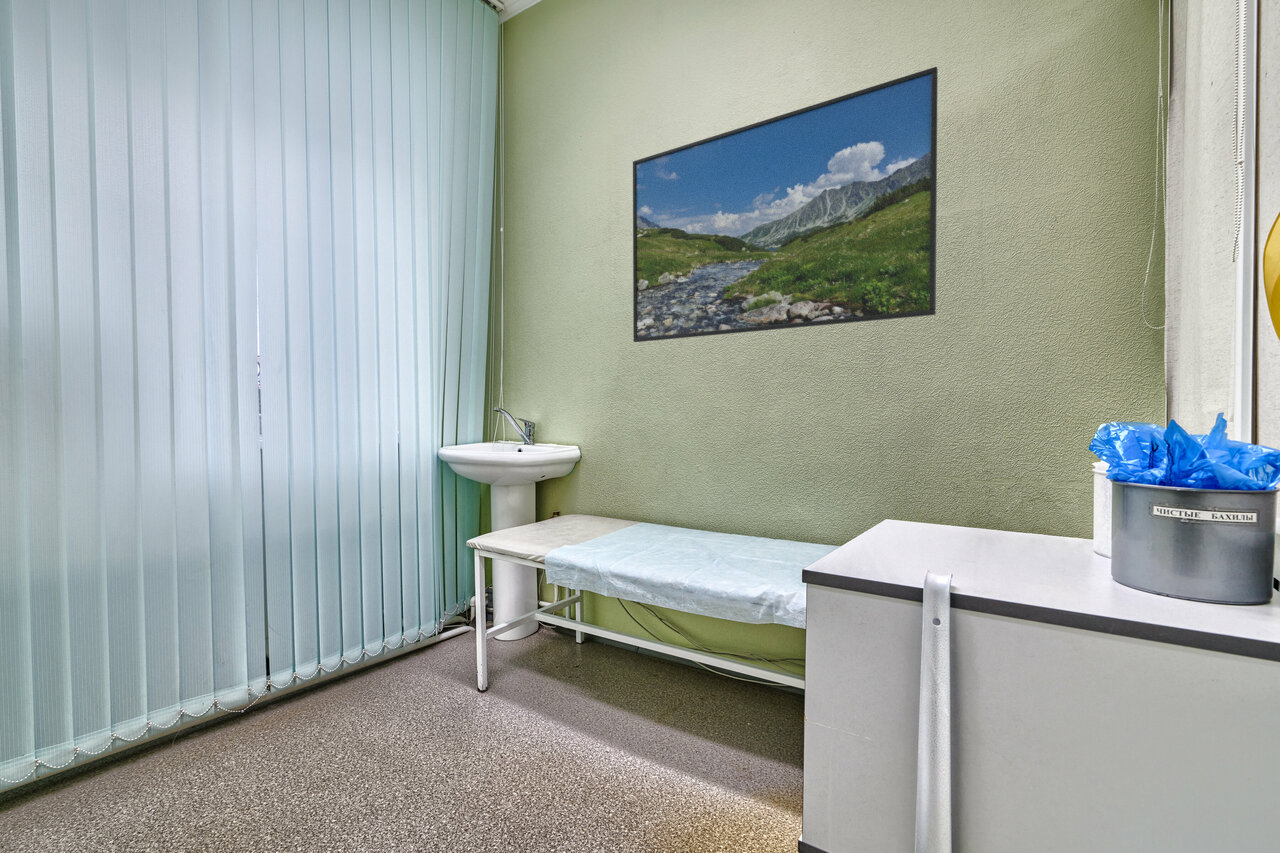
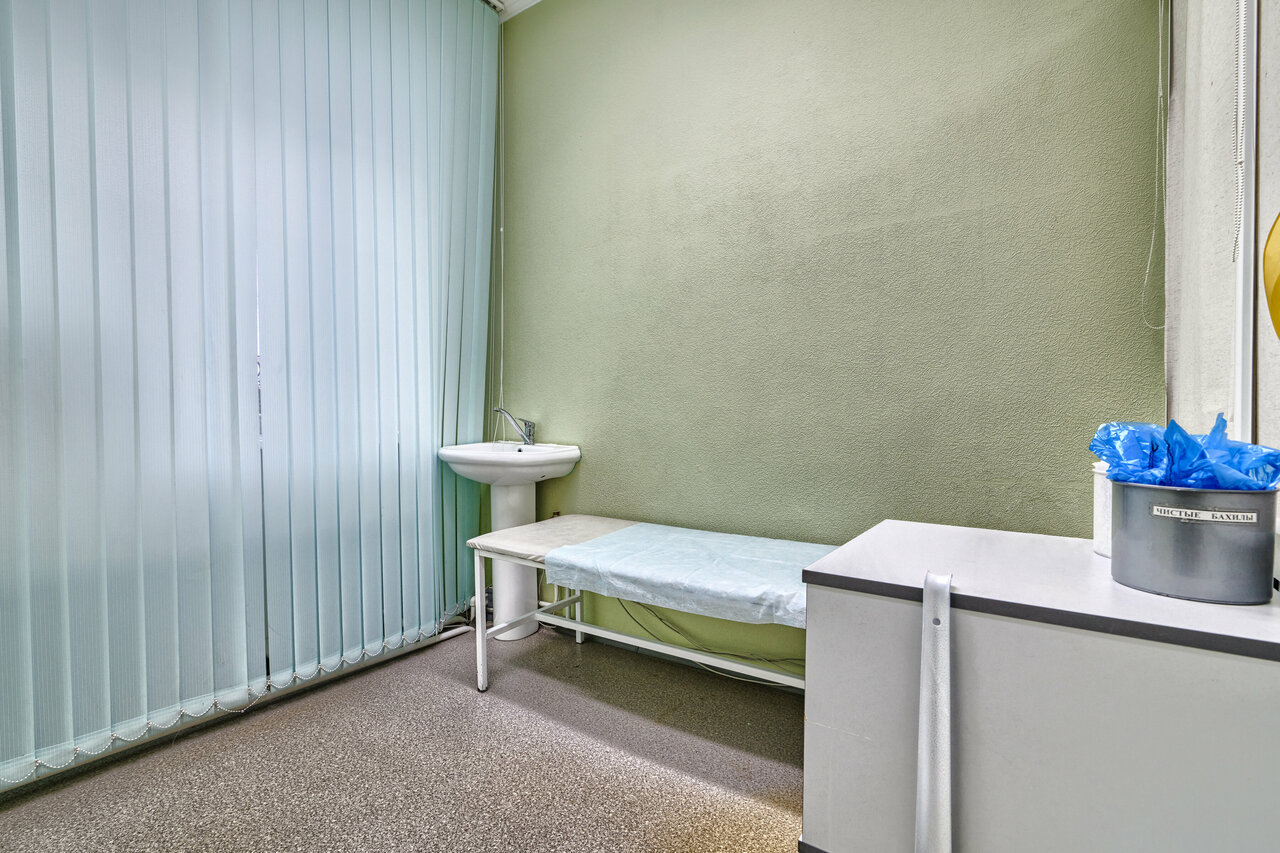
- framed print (761, 226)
